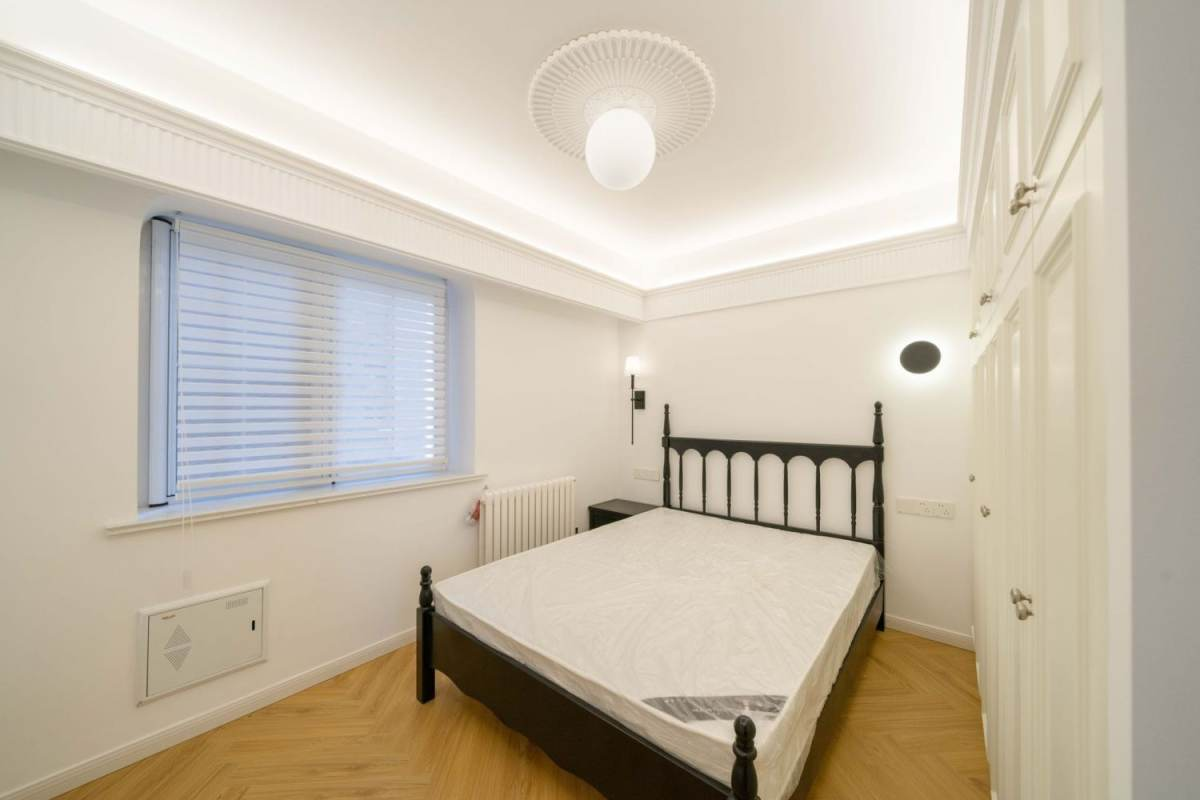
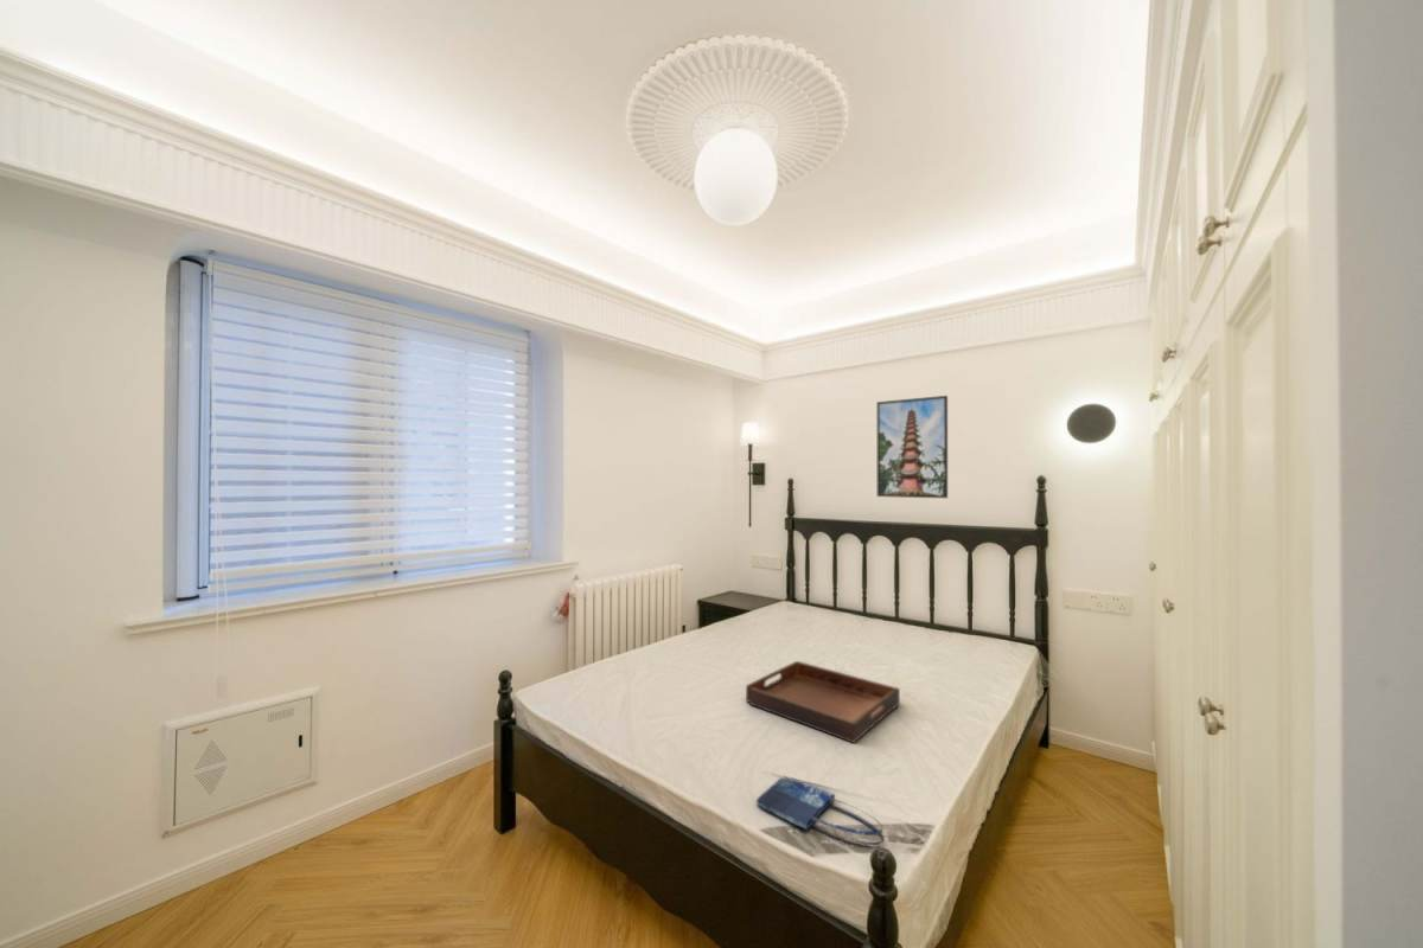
+ serving tray (821, 694)
+ shopping bag (821, 808)
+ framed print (911, 448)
